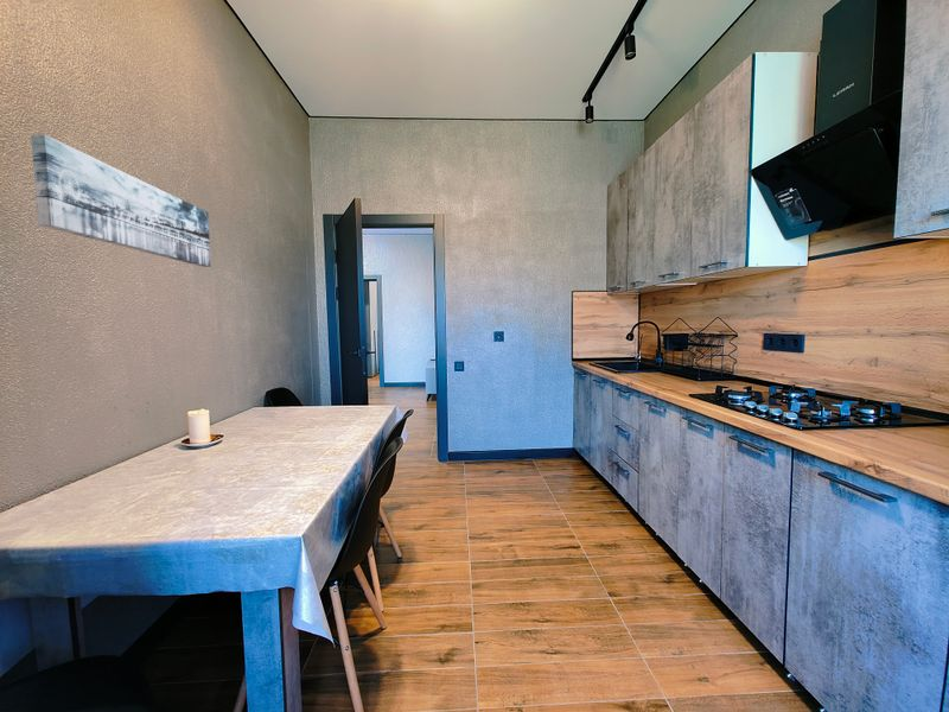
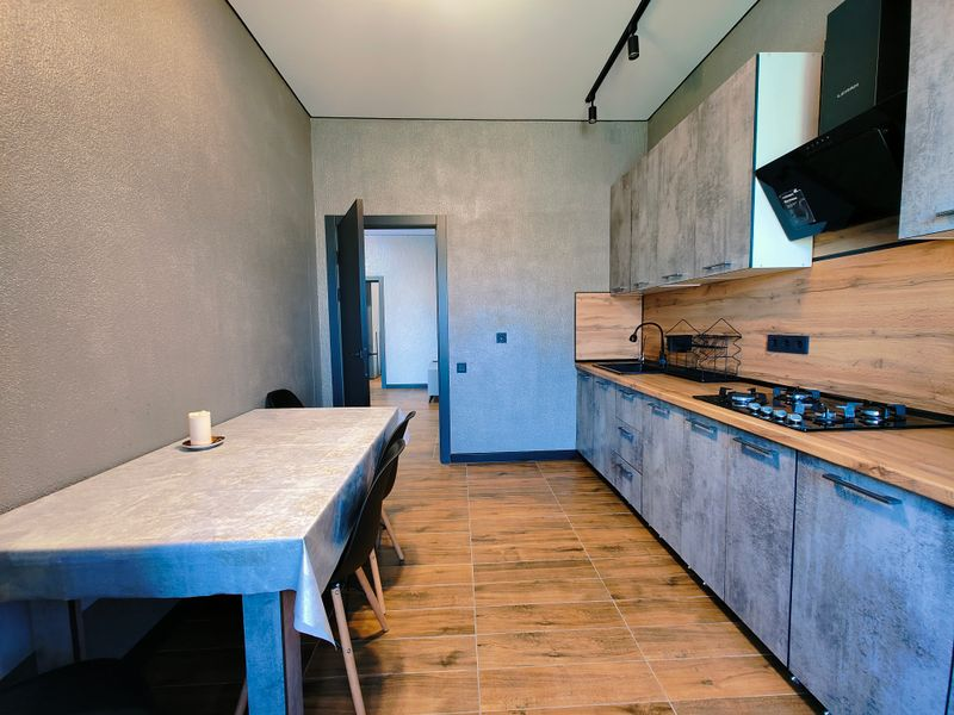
- wall art (144, 217)
